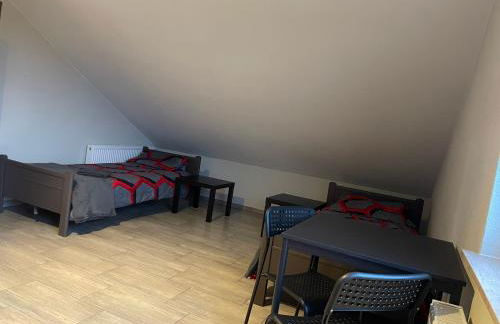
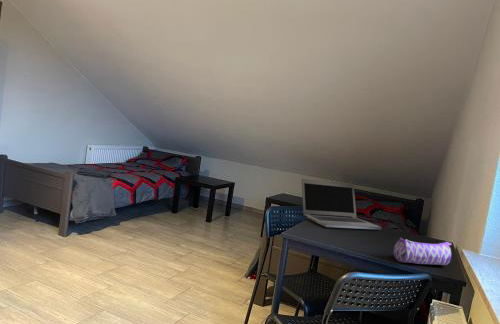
+ pencil case (421, 251)
+ laptop (340, 204)
